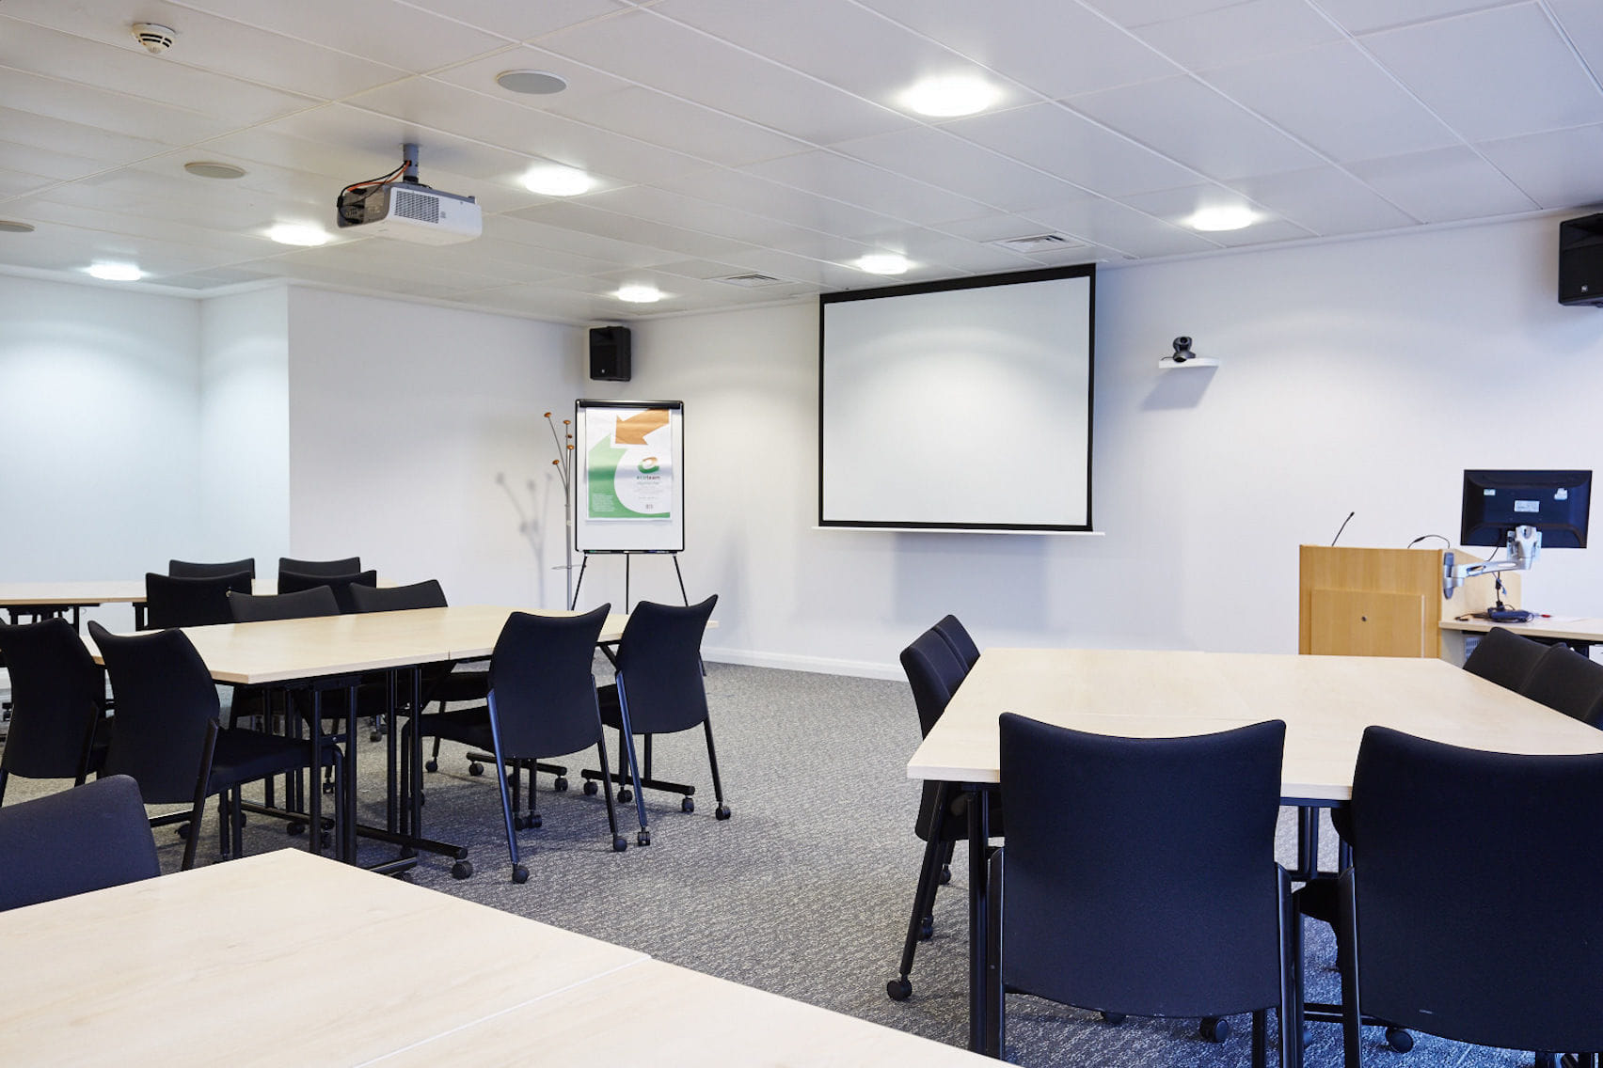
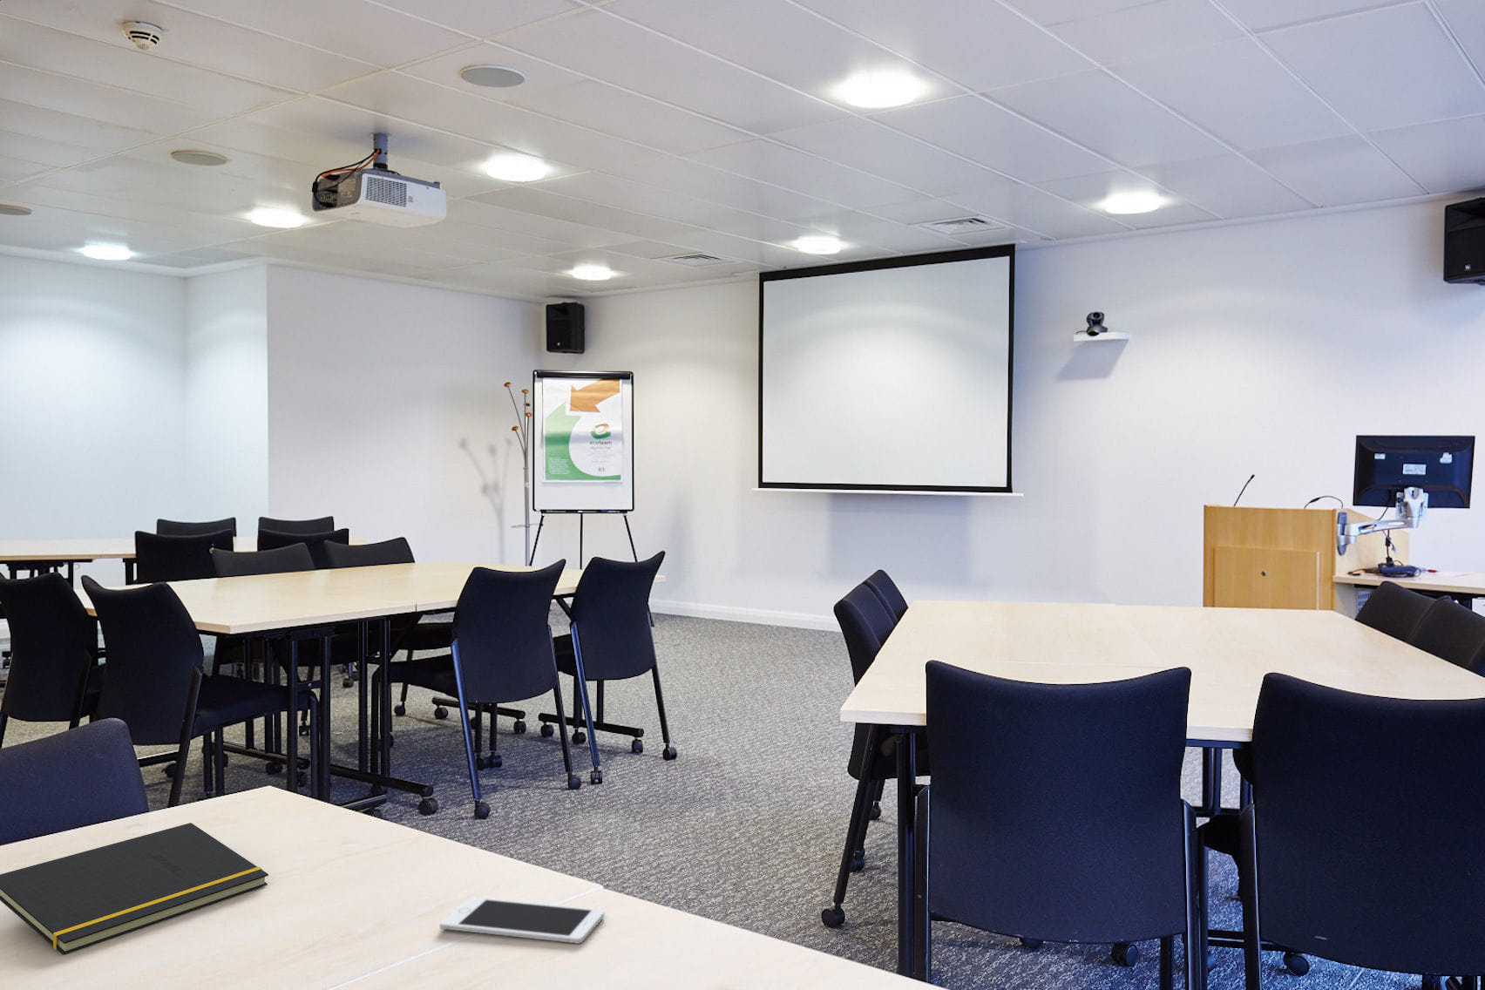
+ cell phone (523, 919)
+ notepad (134, 881)
